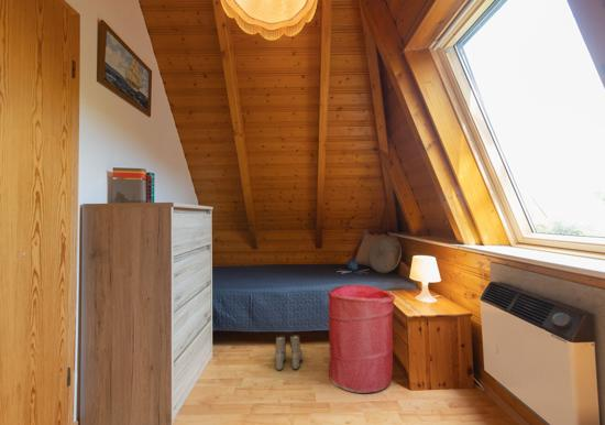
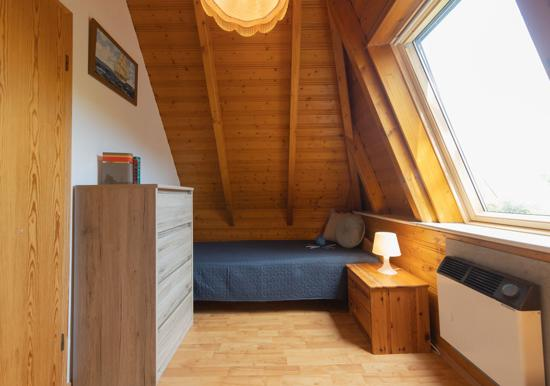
- boots (289, 349)
- laundry hamper (361, 331)
